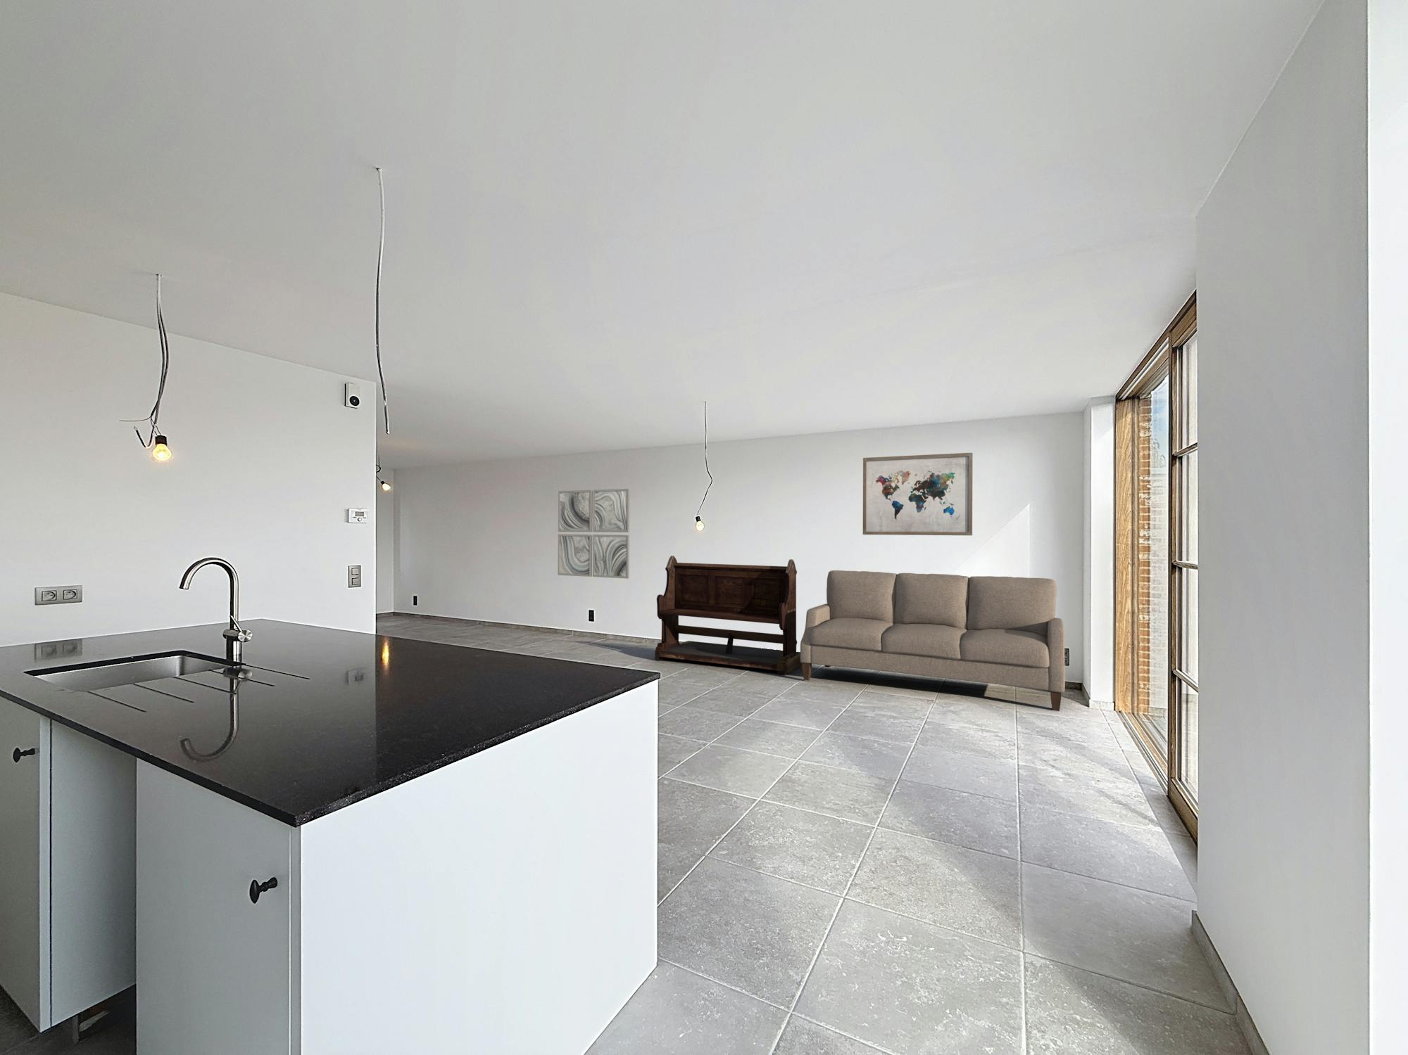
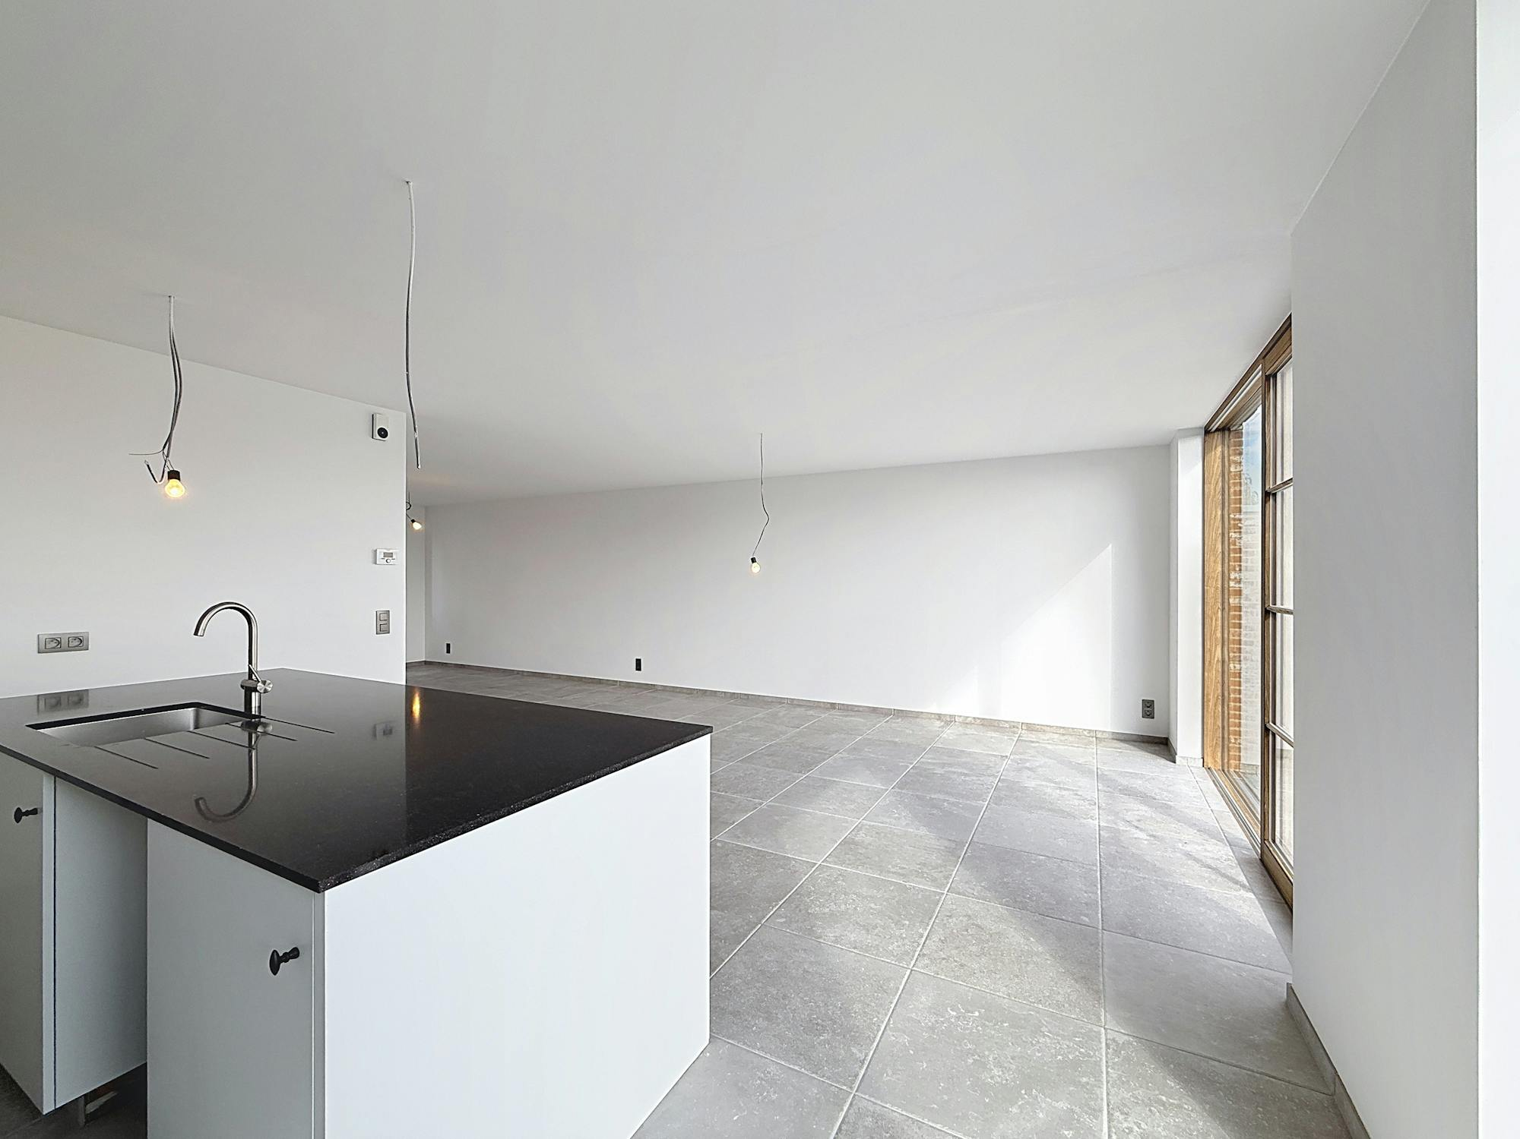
- bench (732, 610)
- wall art (916, 495)
- wall art (593, 532)
- sofa (927, 631)
